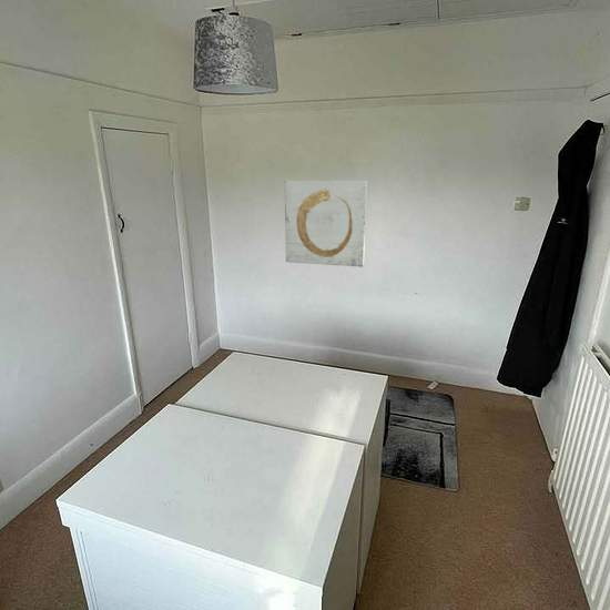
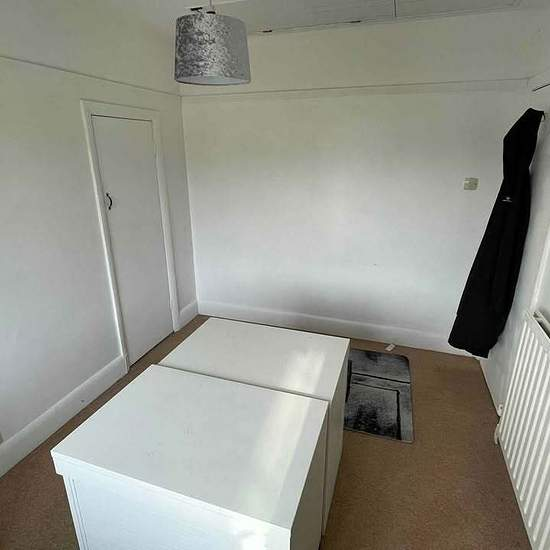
- wall art (324, 223)
